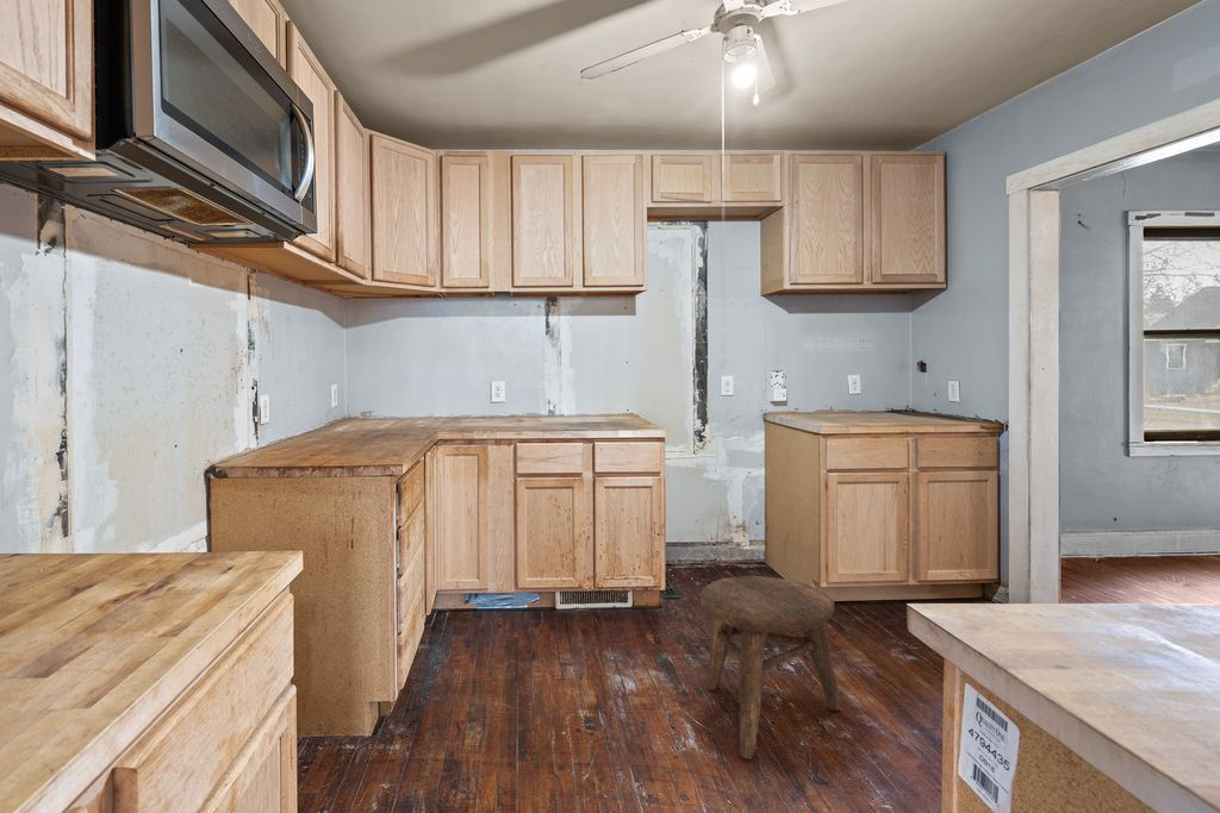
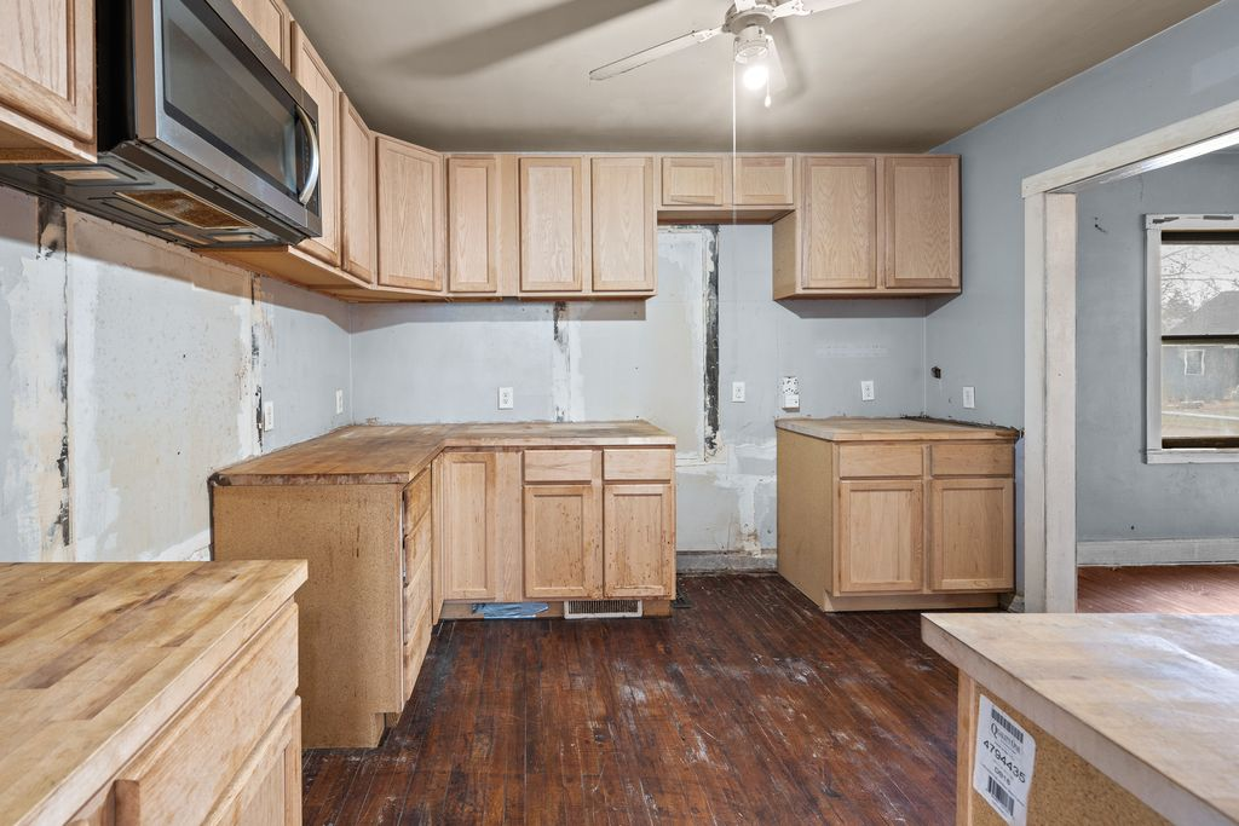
- stool (759, 652)
